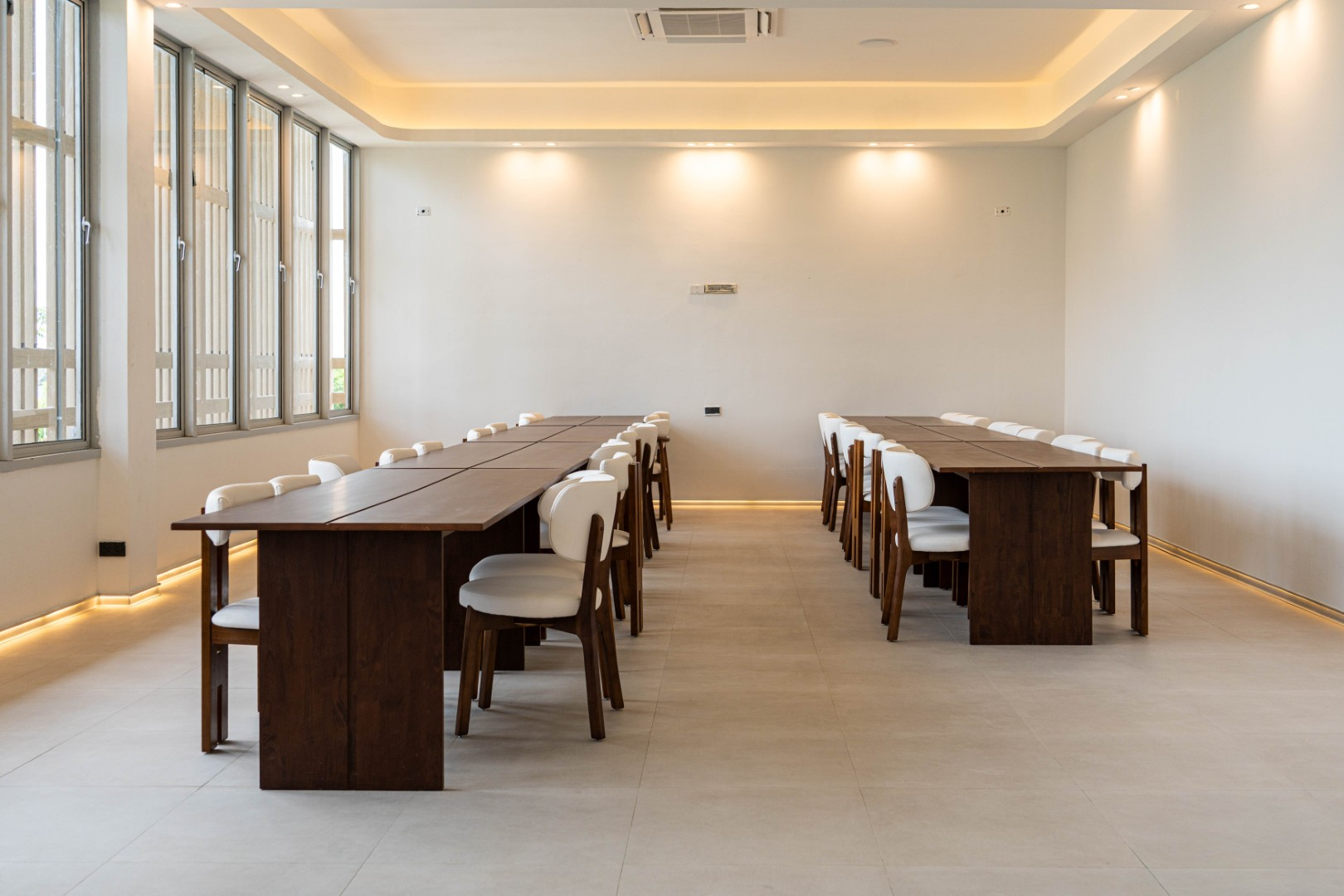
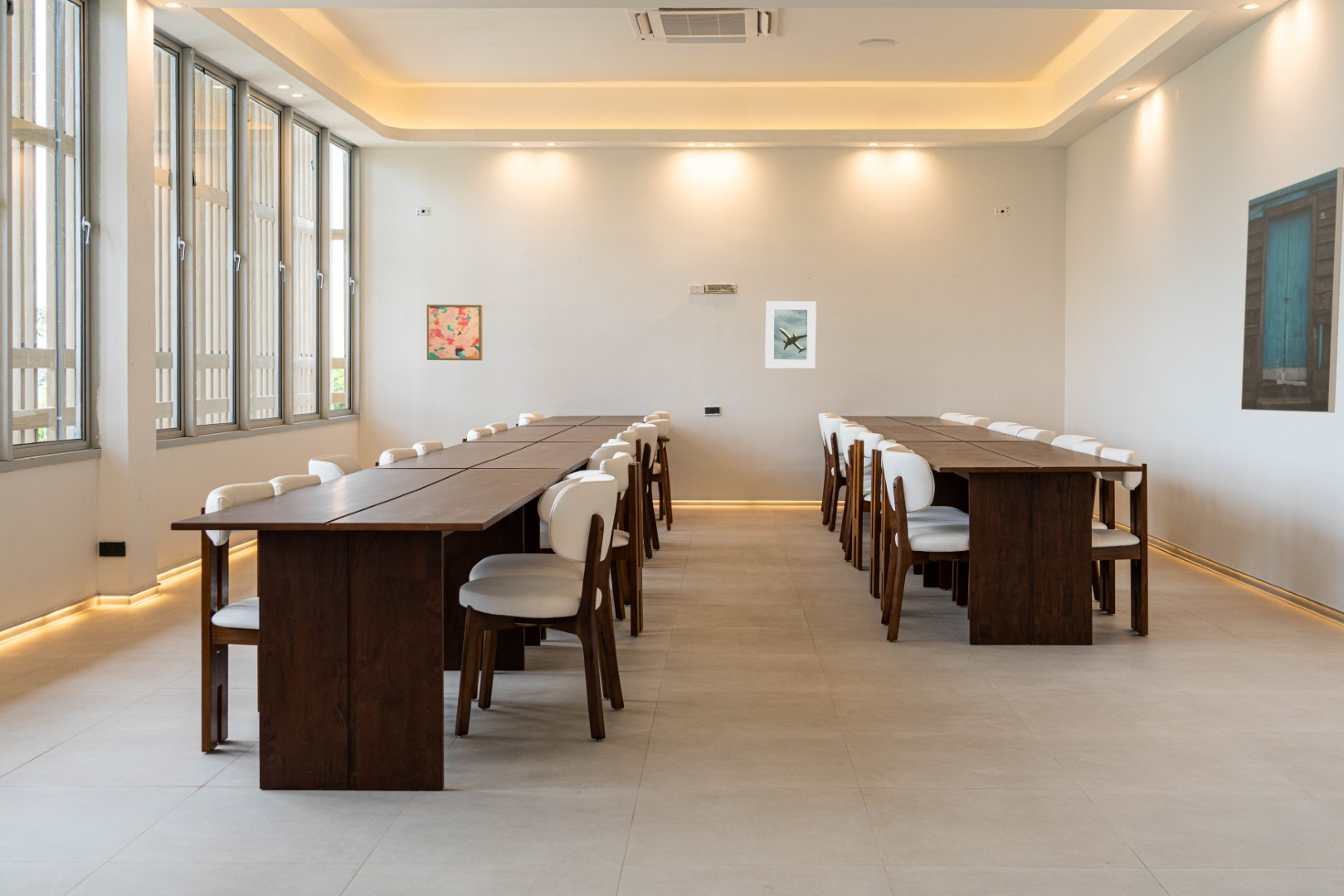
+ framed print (790, 334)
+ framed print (1288, 299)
+ wall art (455, 332)
